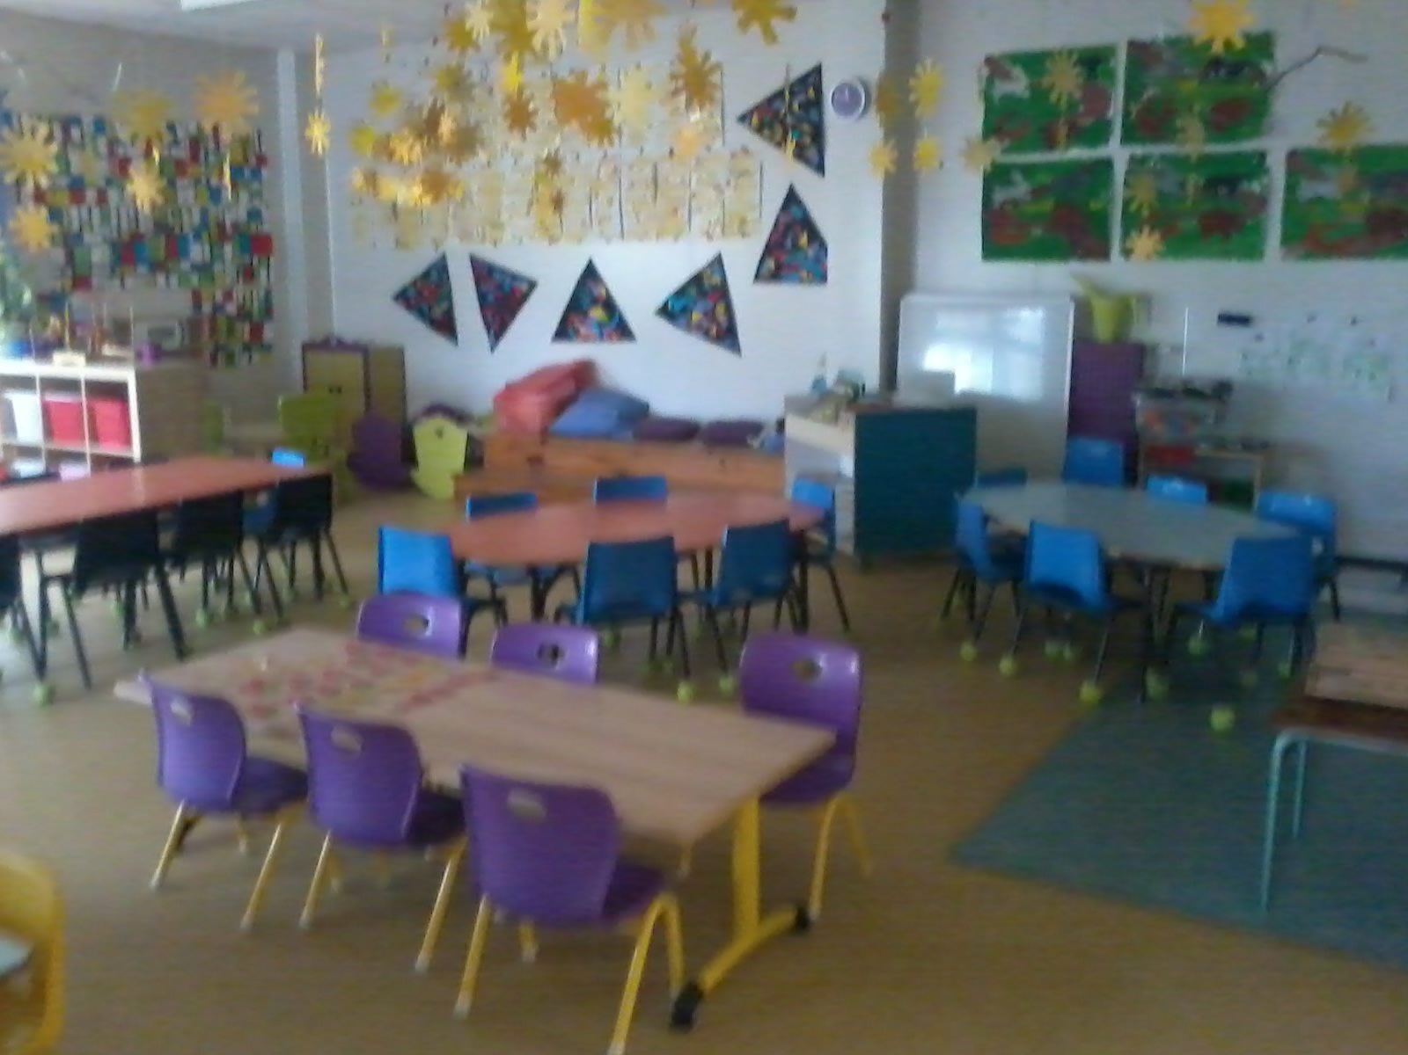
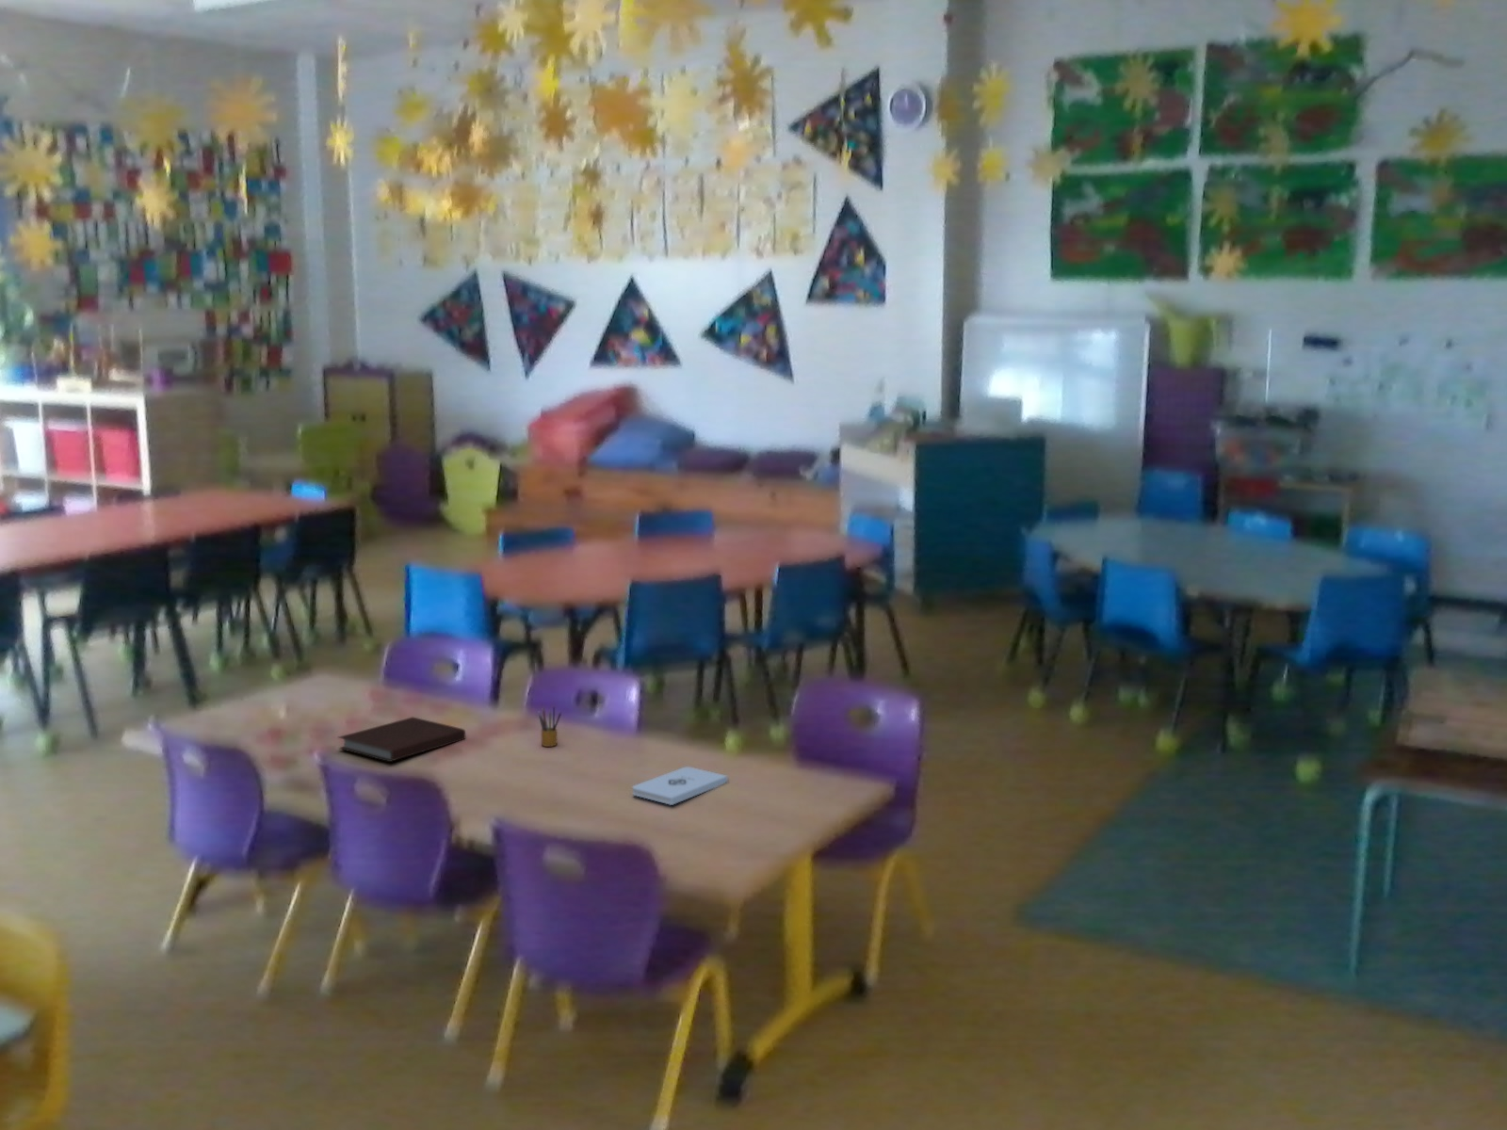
+ notebook (402, 738)
+ pencil box (551, 725)
+ notepad (679, 785)
